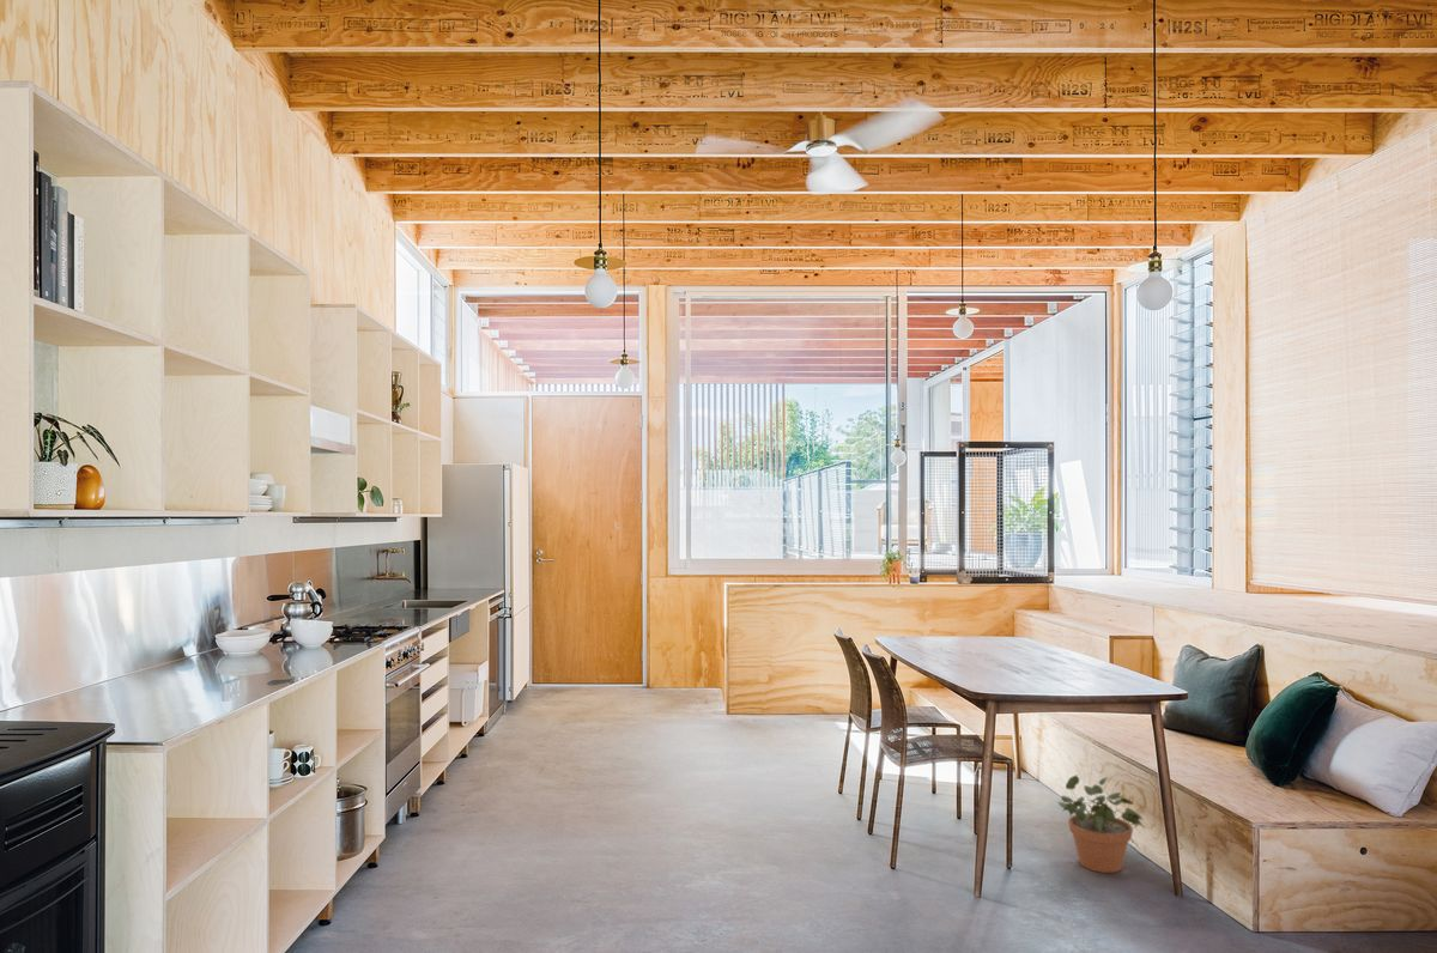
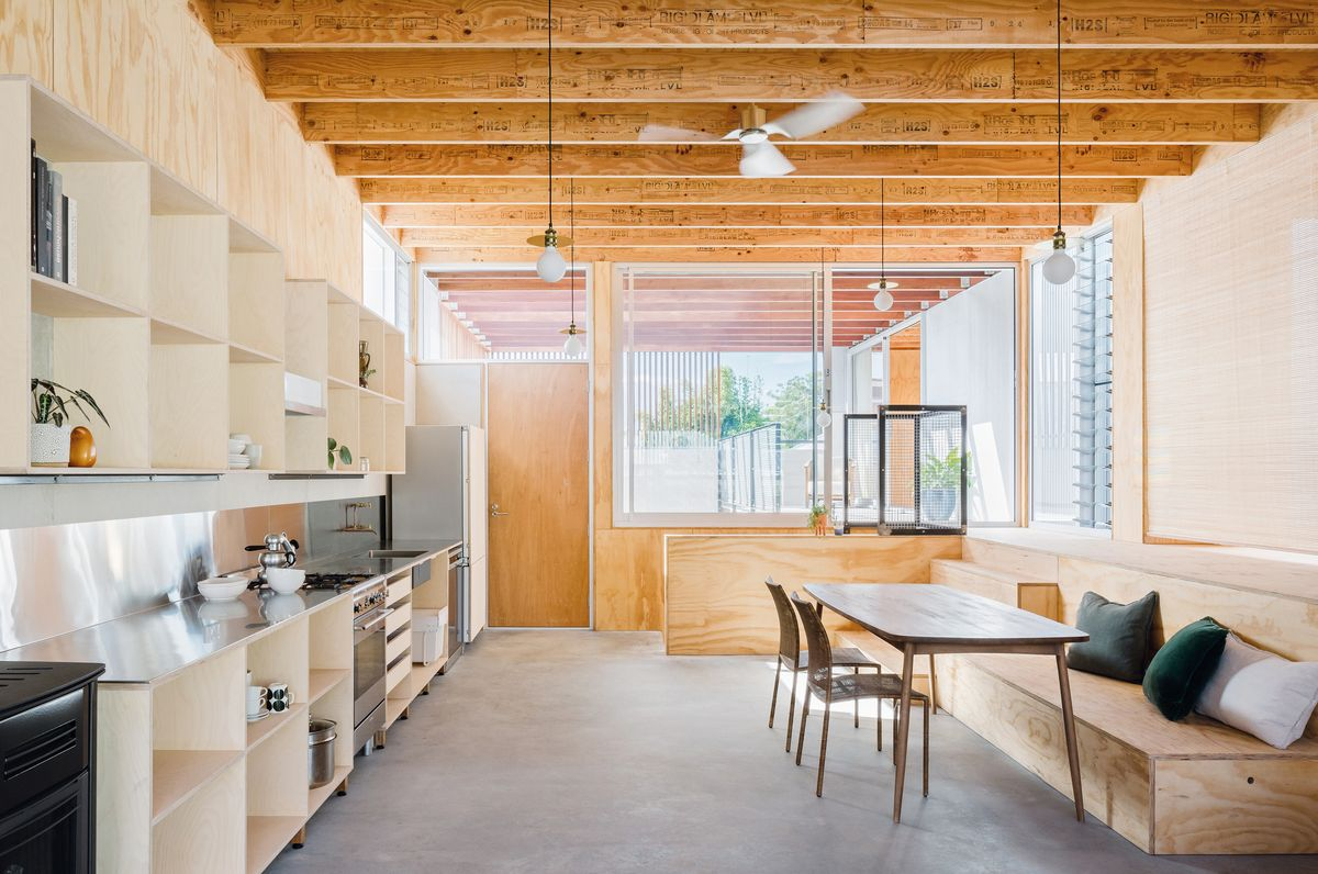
- potted plant (1105, 826)
